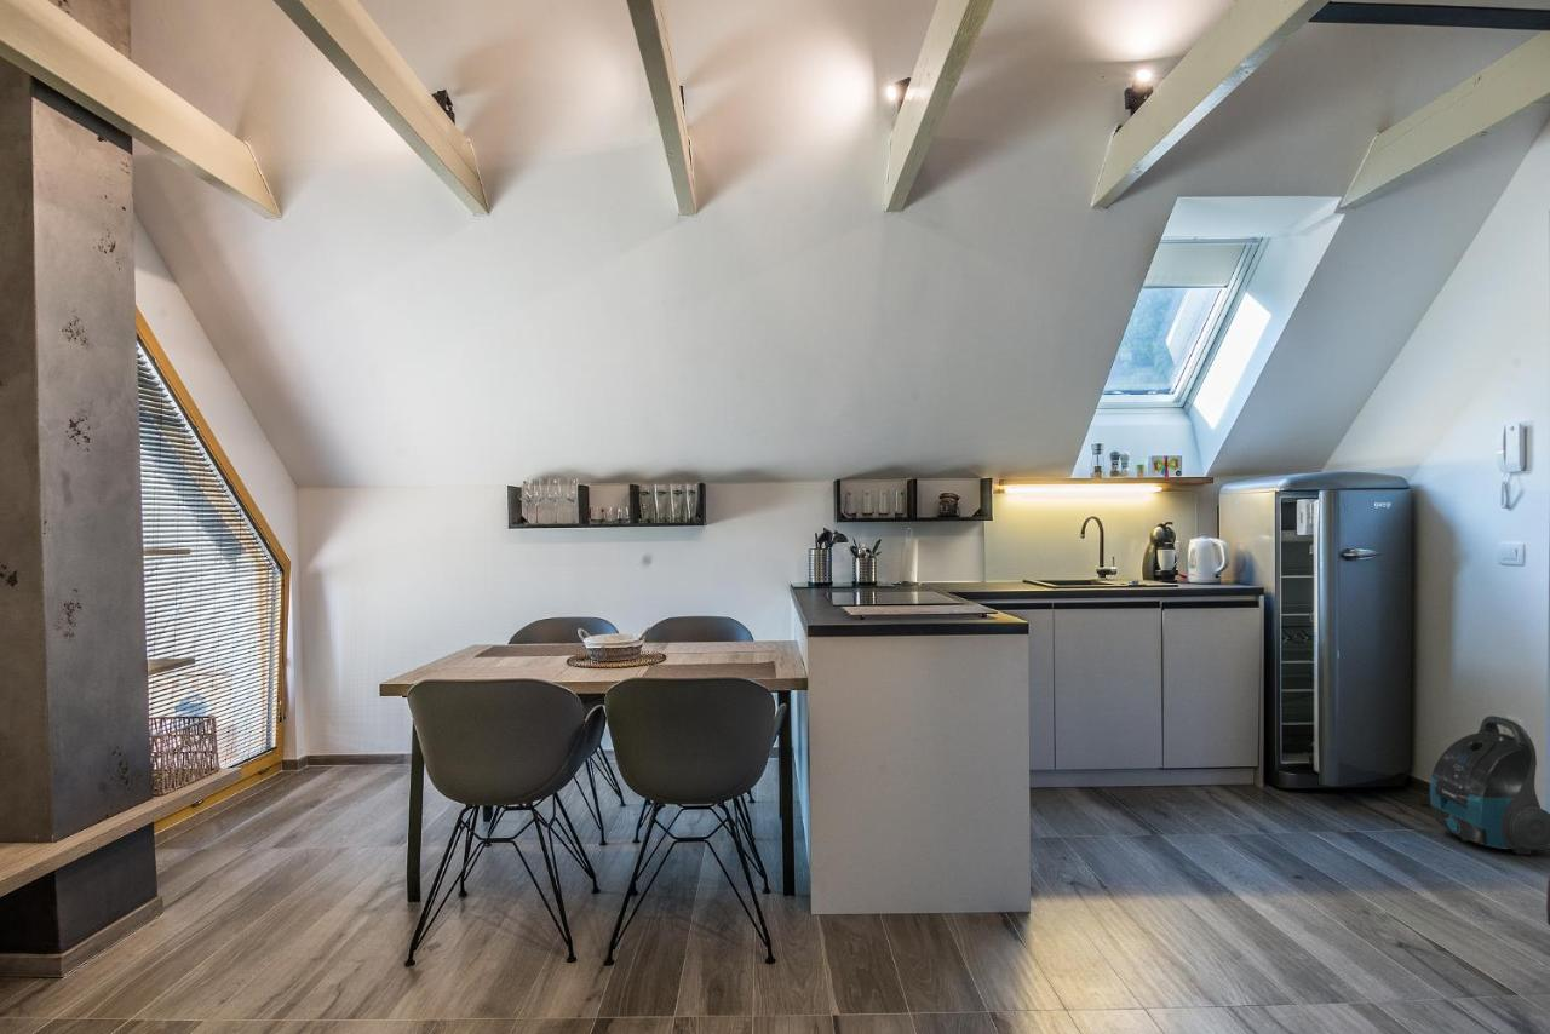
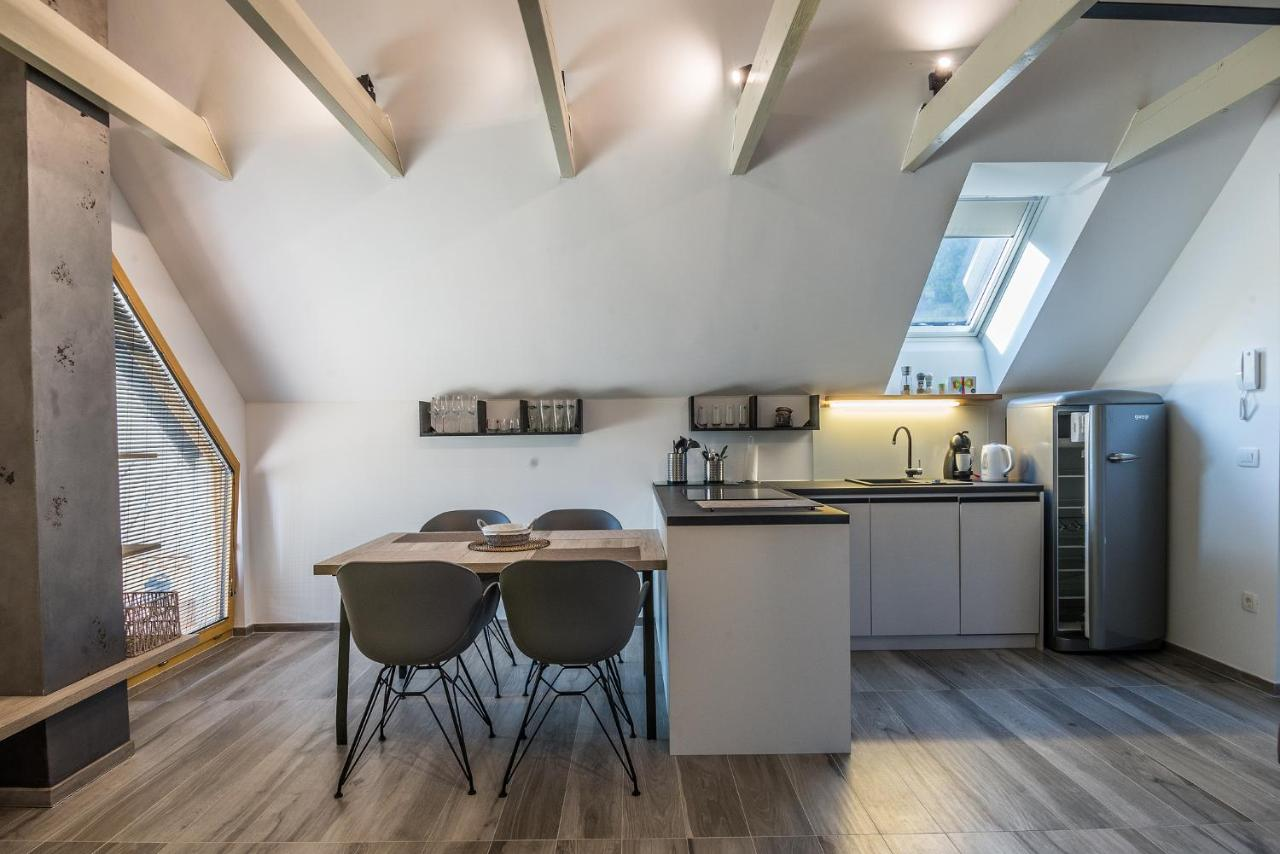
- vacuum cleaner (1485, 779)
